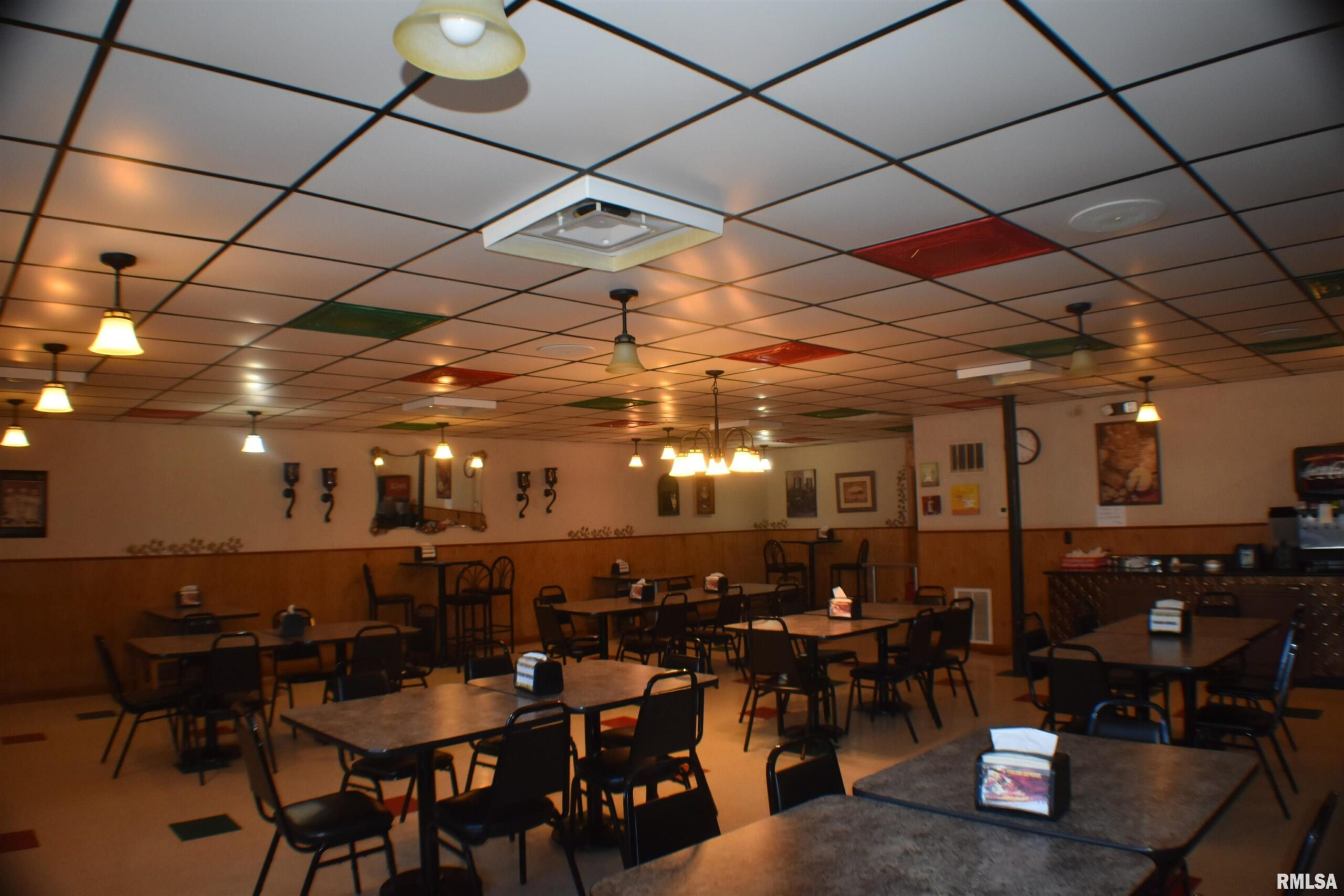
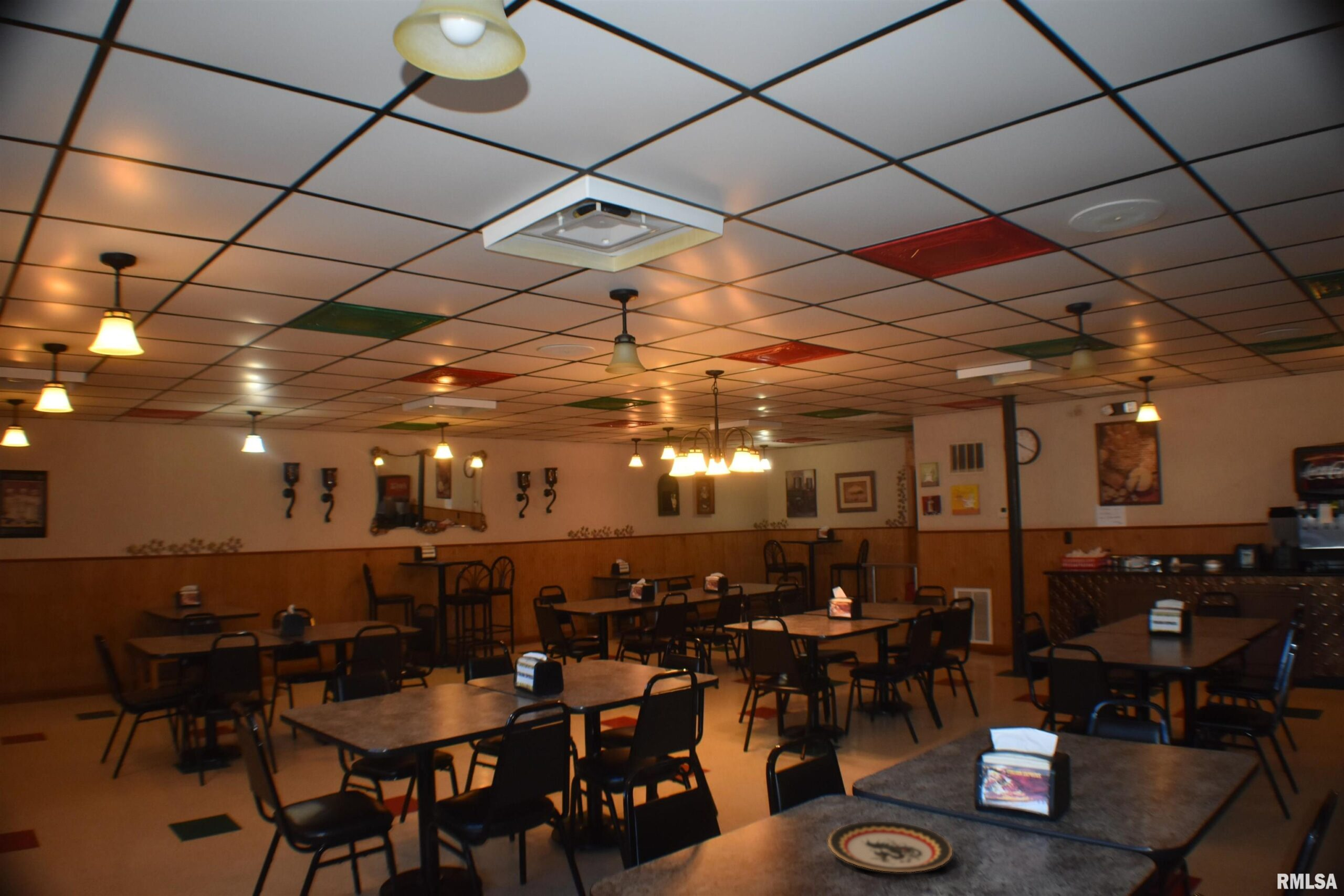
+ plate (889, 849)
